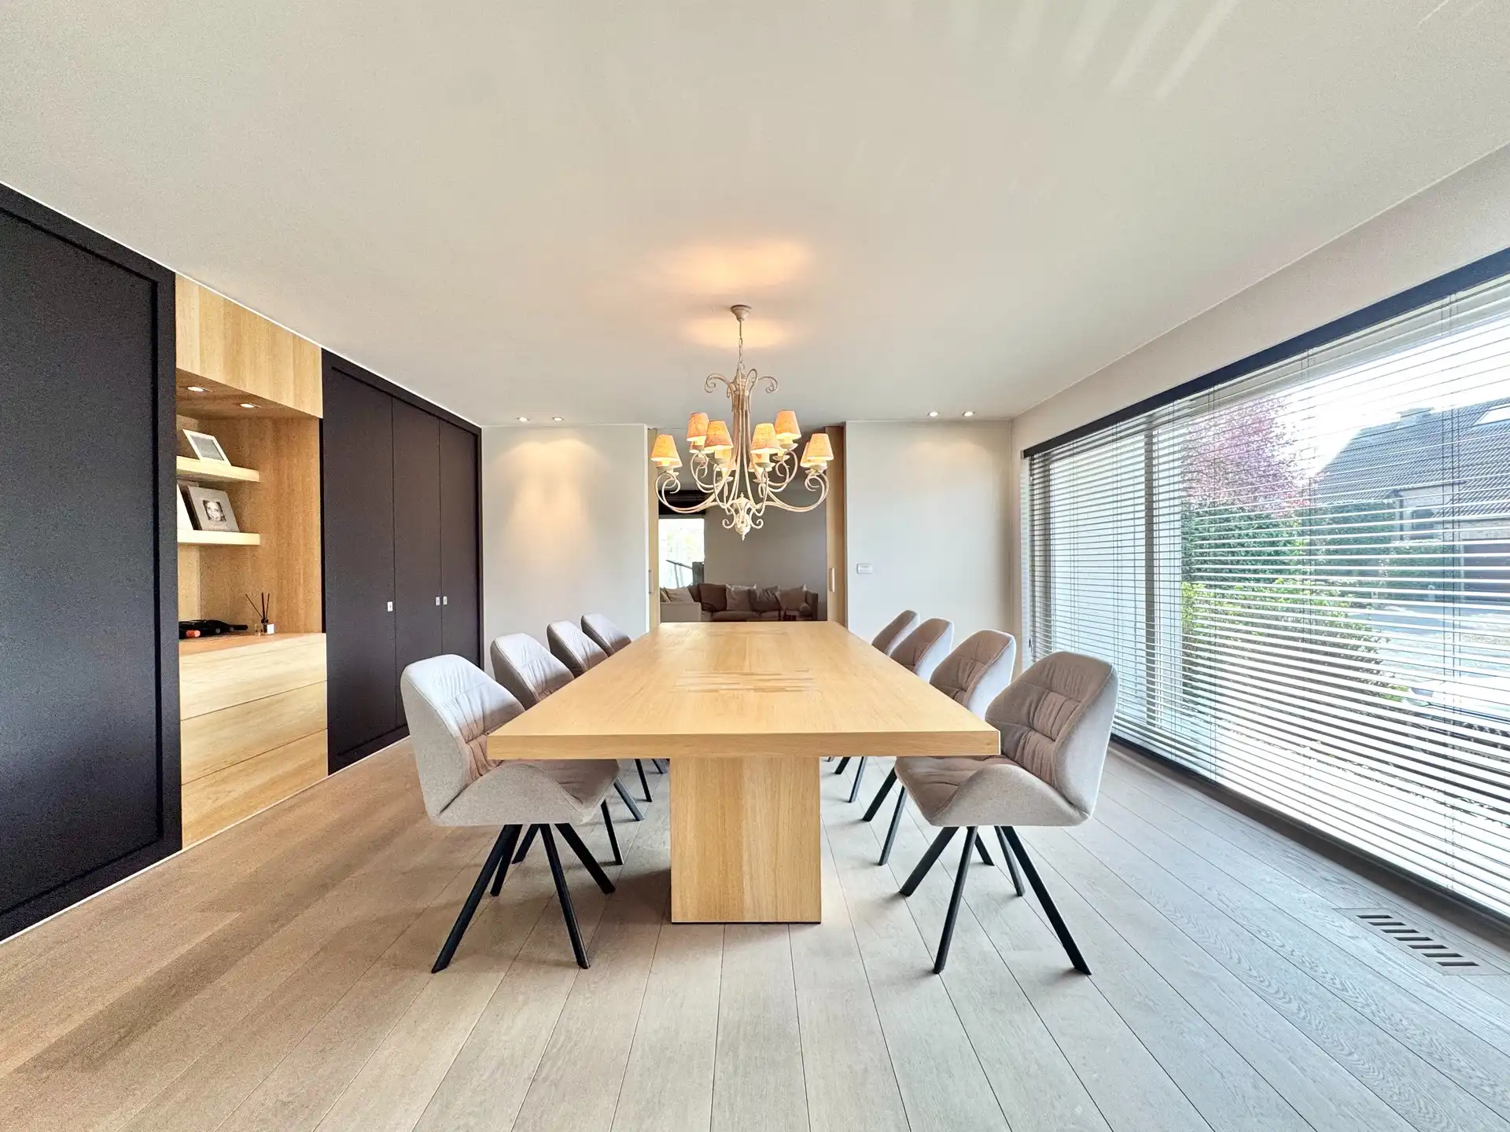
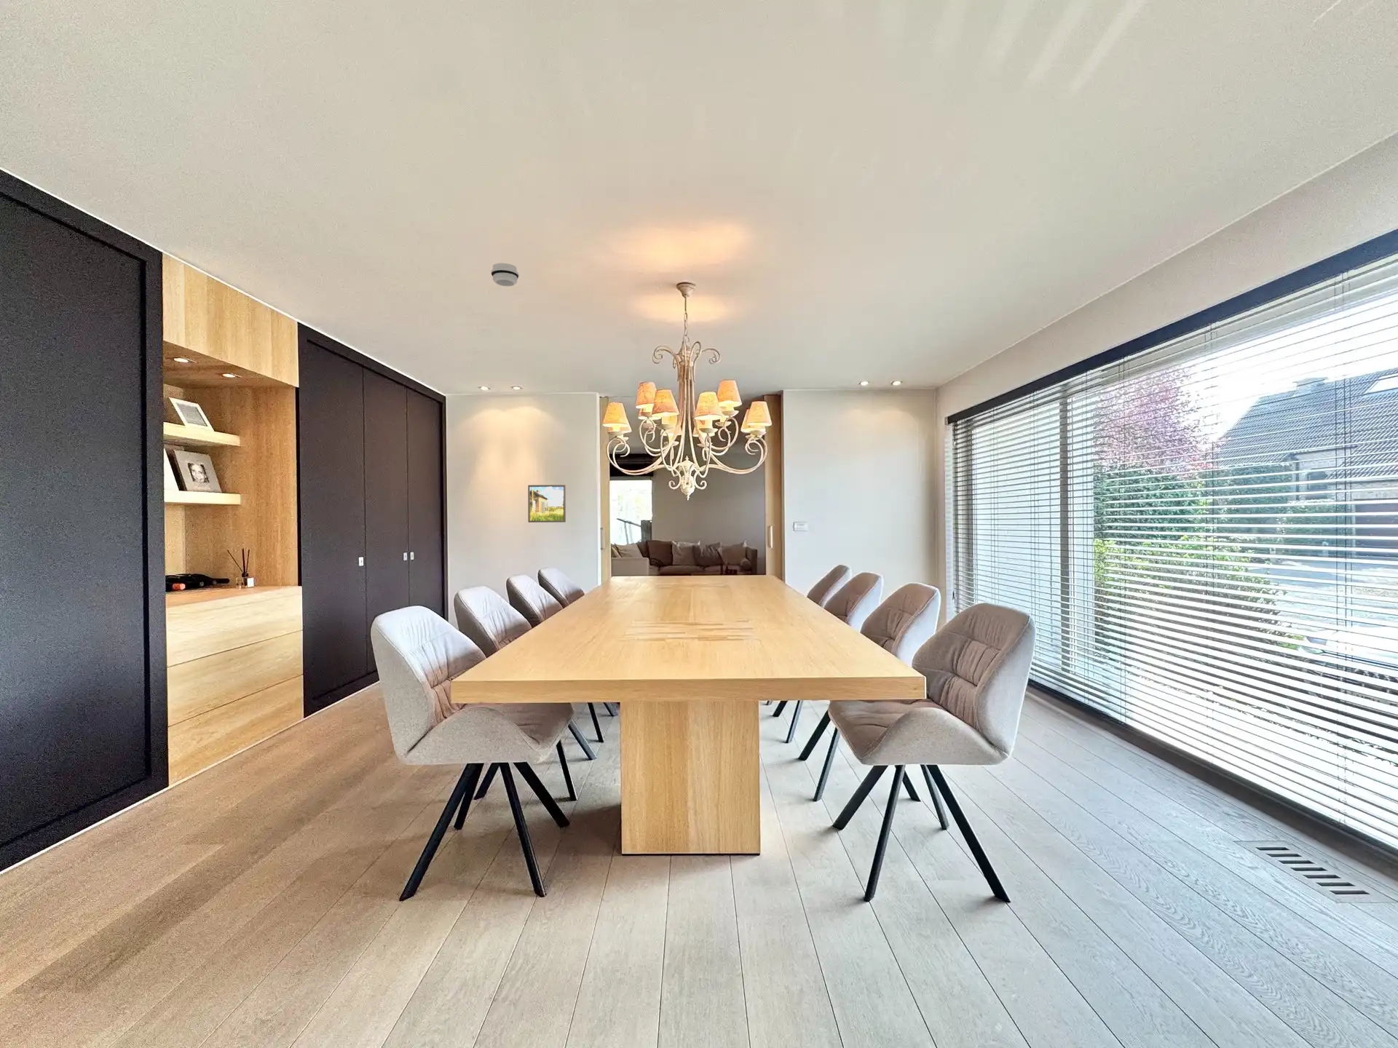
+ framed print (547, 503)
+ smoke detector (504, 275)
